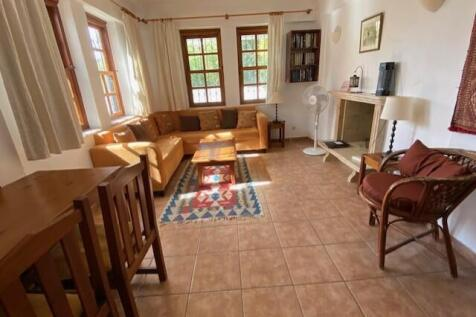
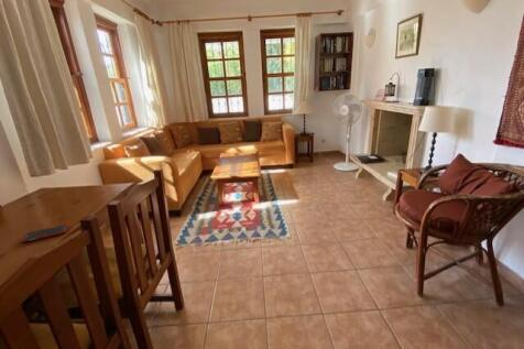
+ cell phone (45, 232)
